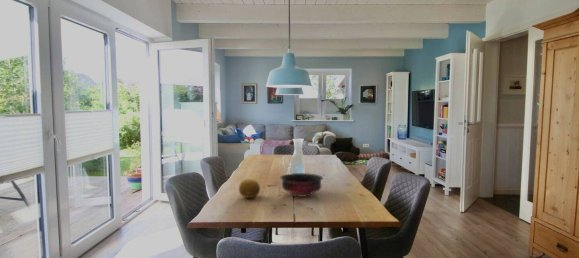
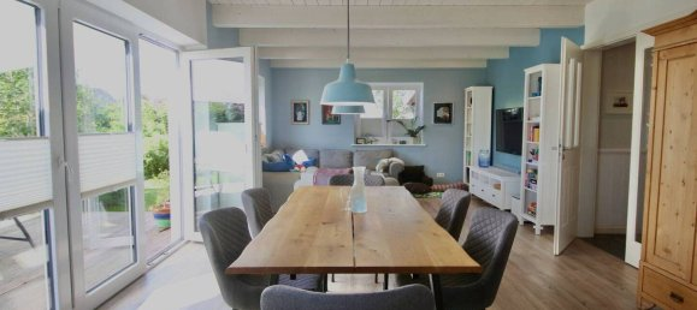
- fruit (249, 188)
- bowl (301, 185)
